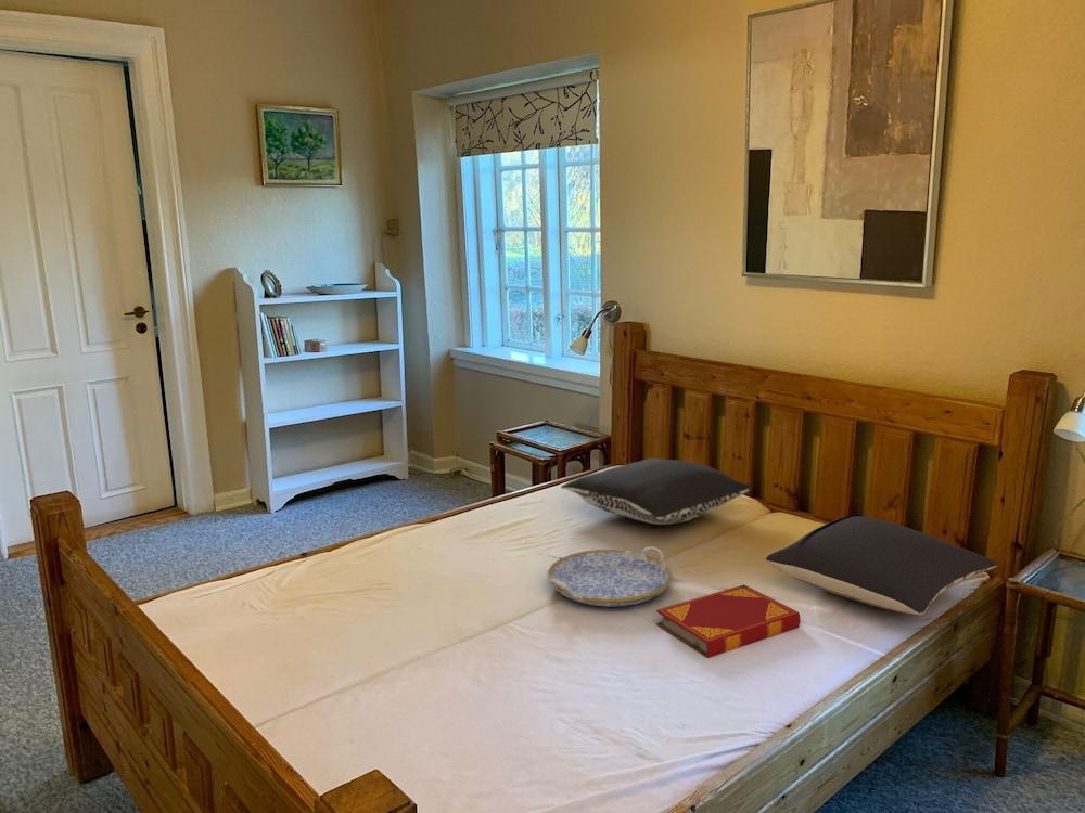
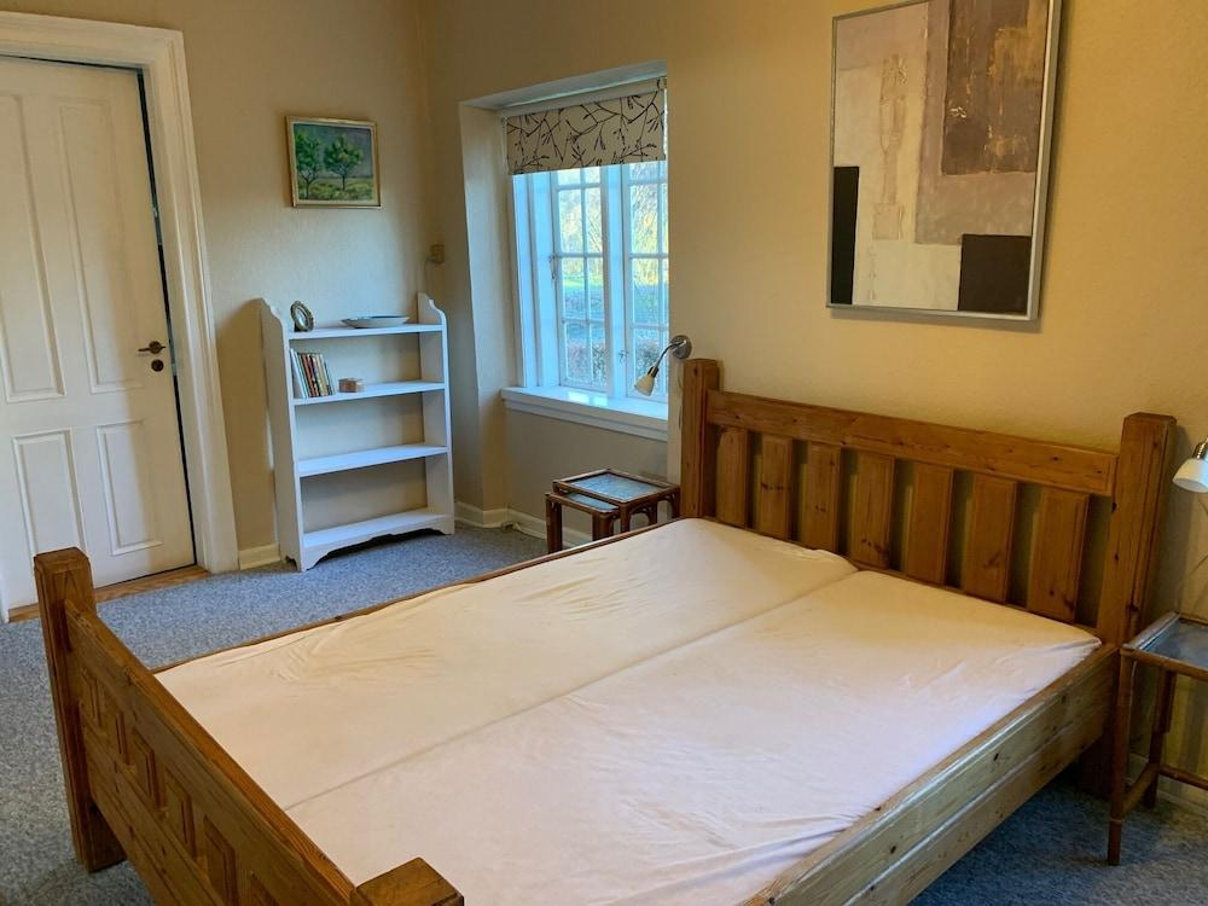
- hardback book (727, 619)
- serving tray (609, 575)
- pillow (654, 488)
- pillow (880, 562)
